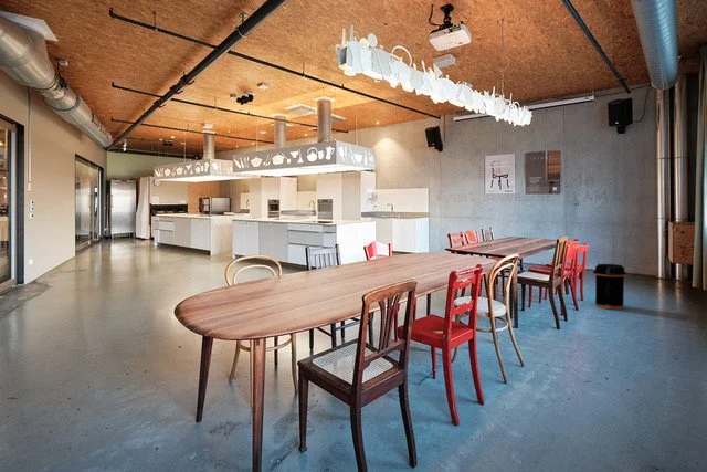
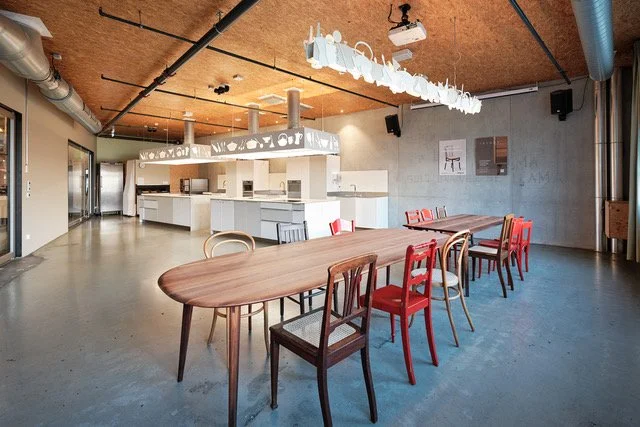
- trash can (609, 285)
